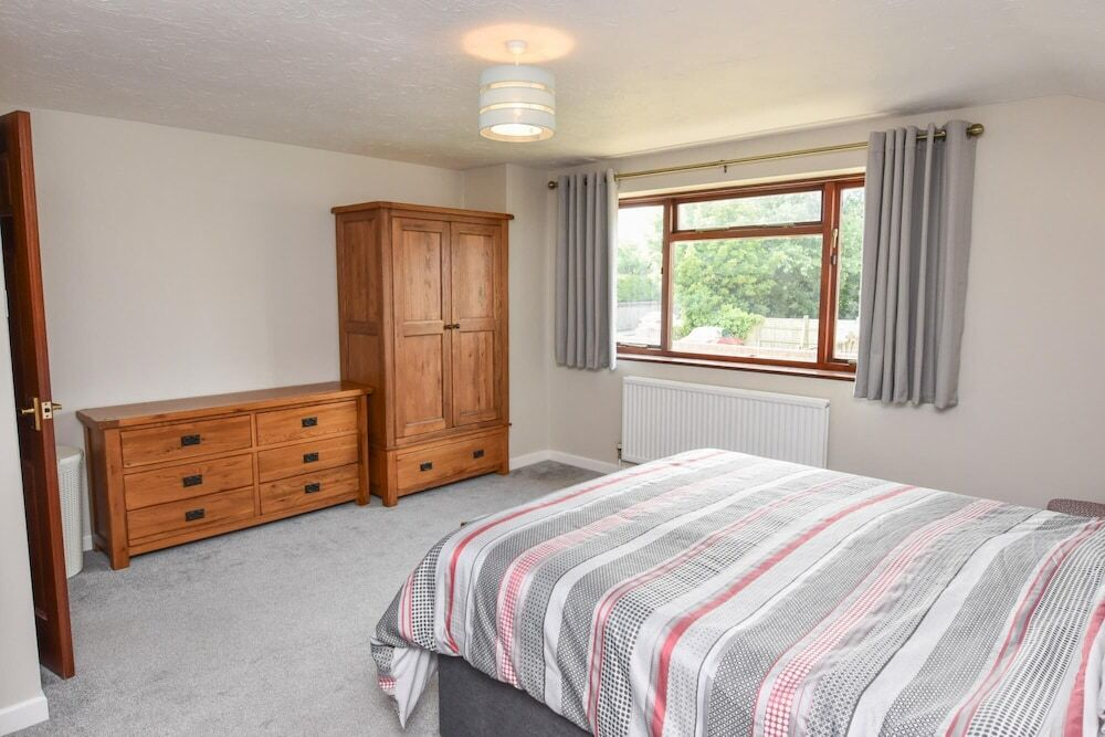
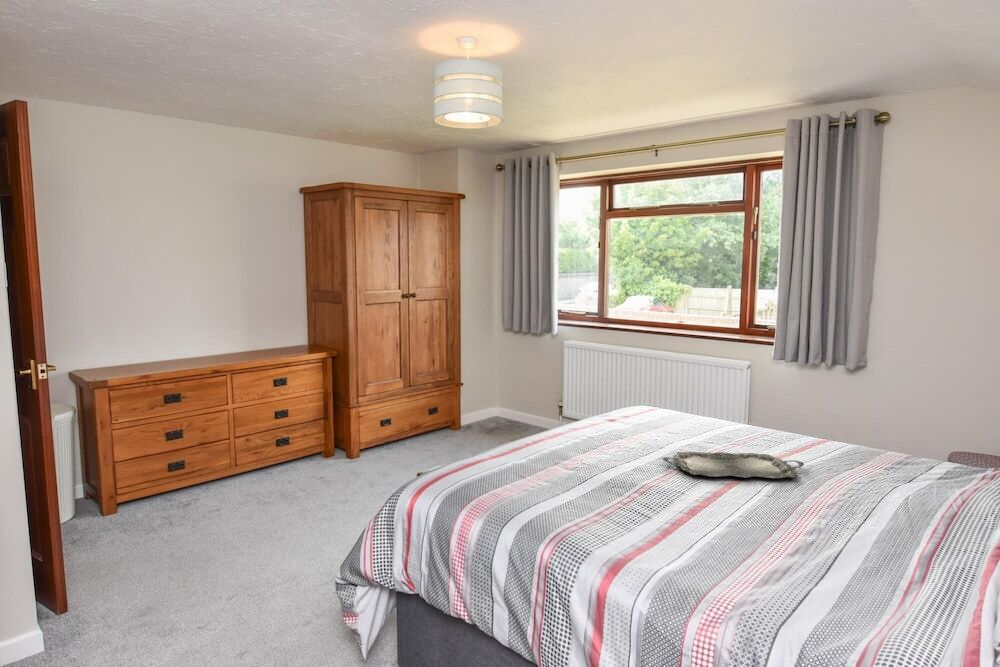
+ serving tray (732, 464)
